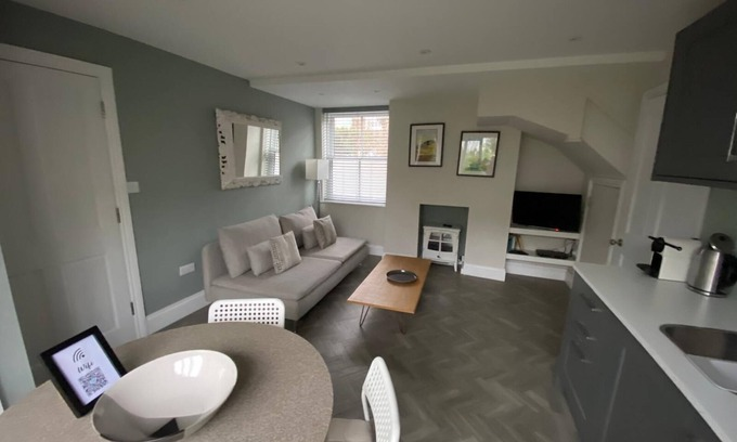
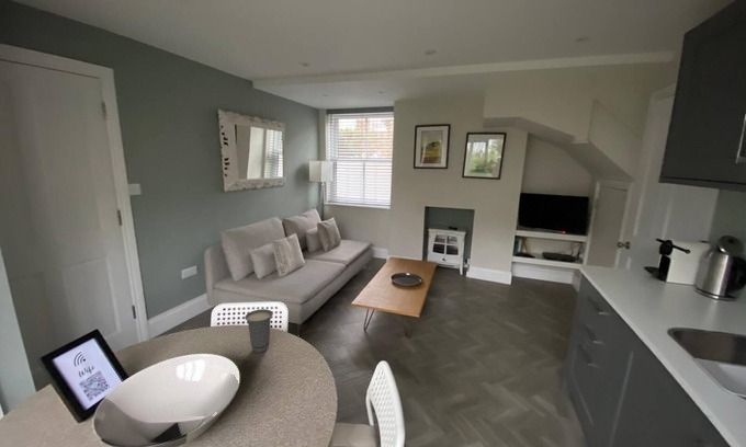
+ cup (259, 332)
